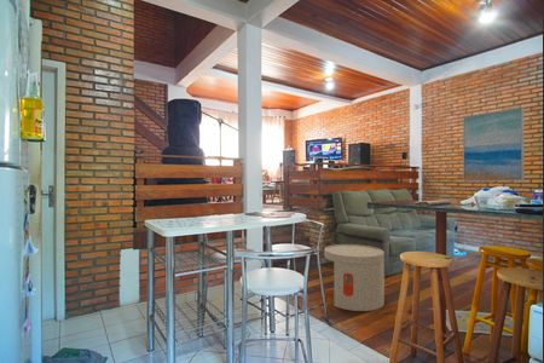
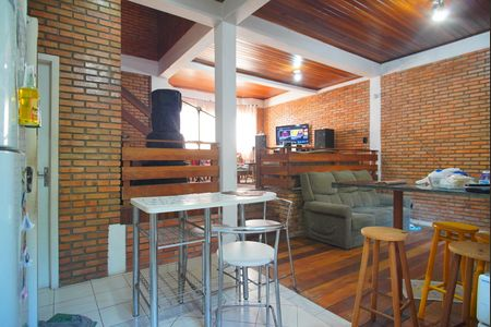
- wall art (491, 146)
- side table (353, 273)
